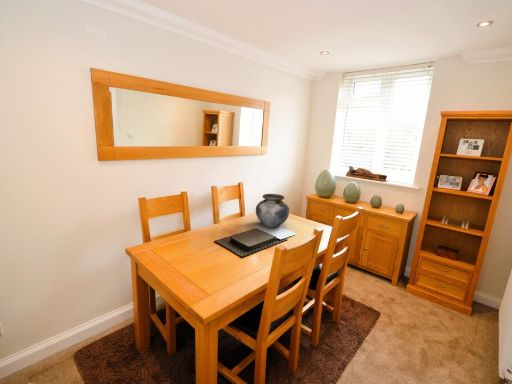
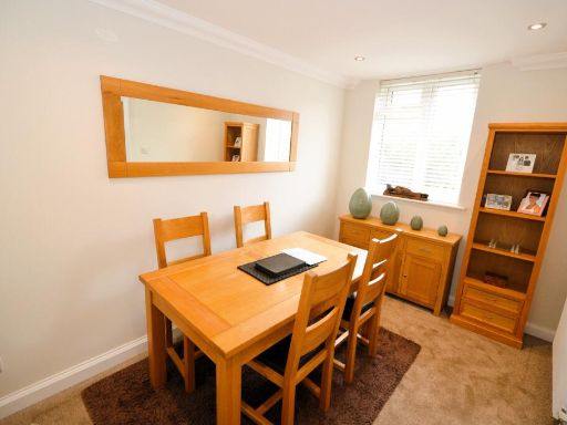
- vase (272, 210)
